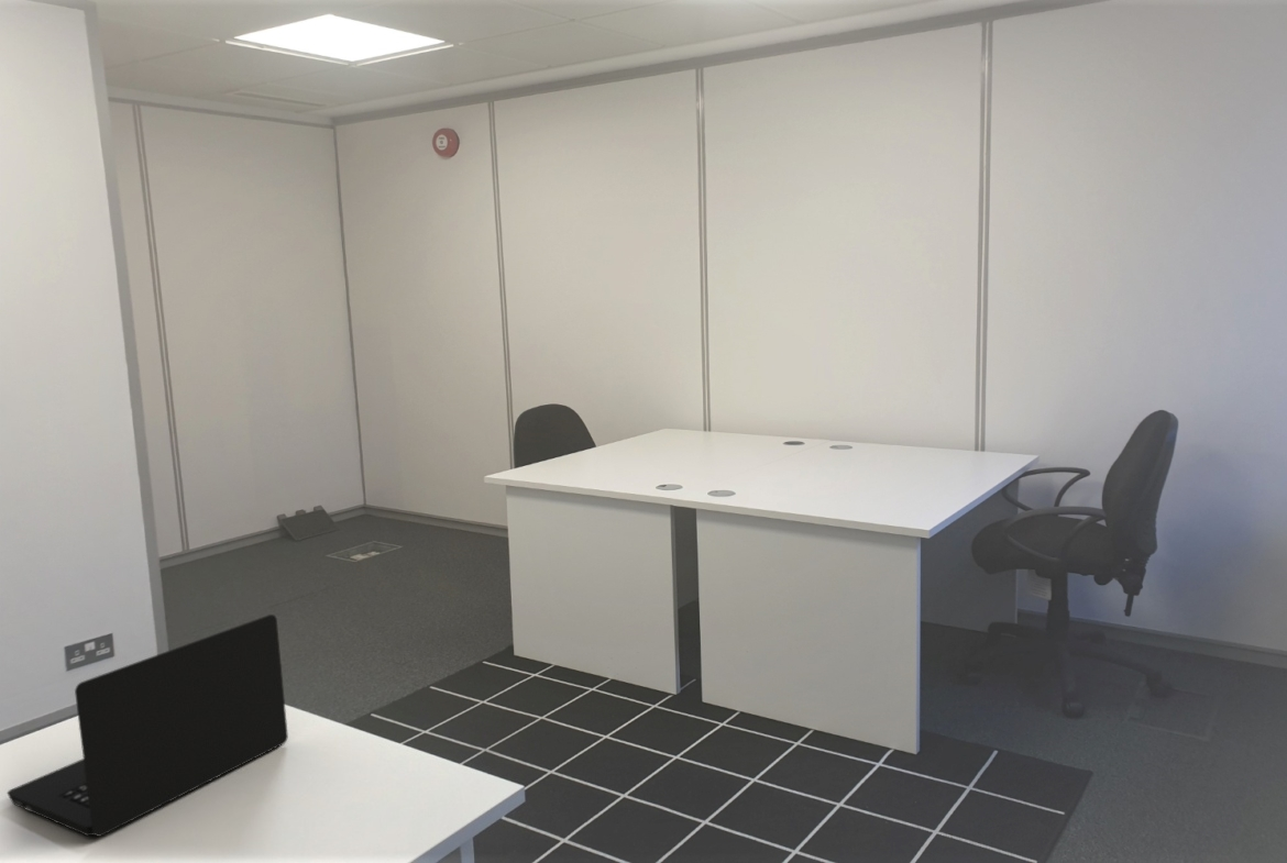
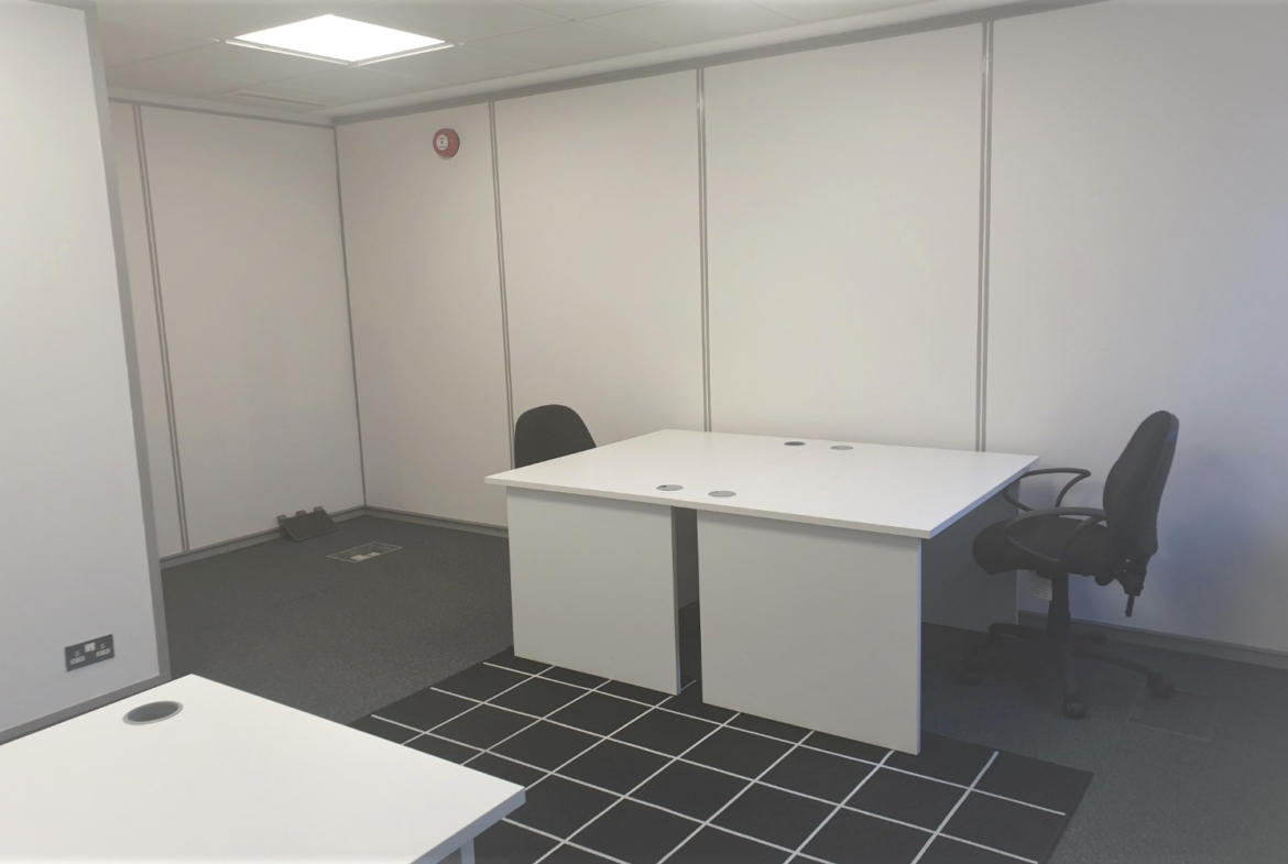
- laptop (146, 702)
